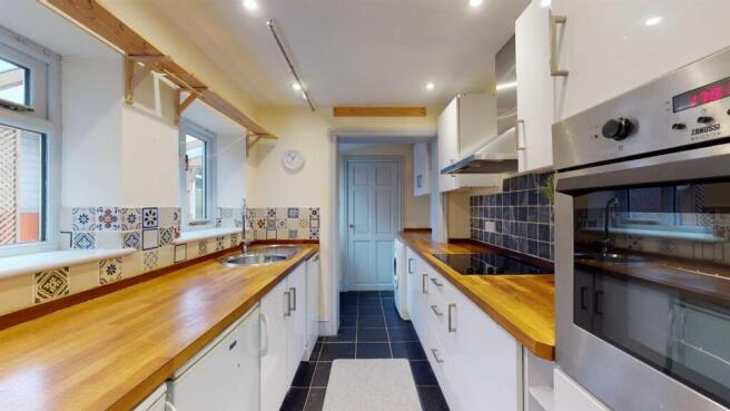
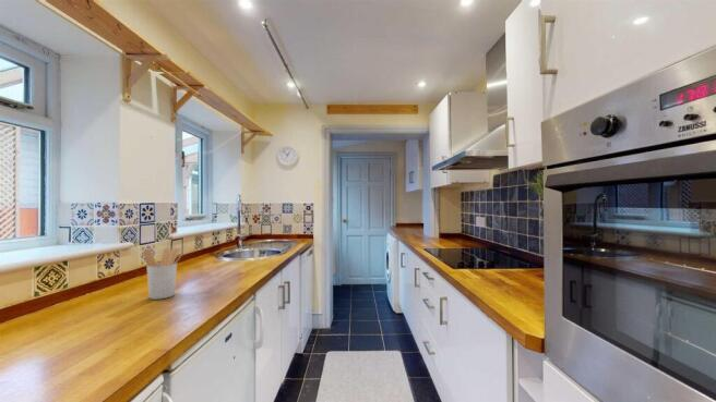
+ utensil holder (165, 270)
